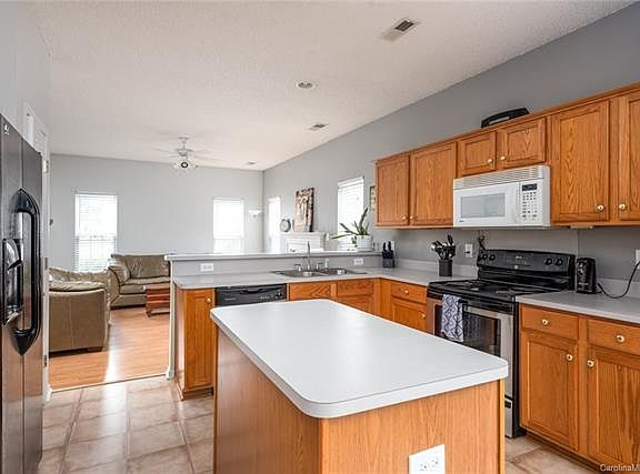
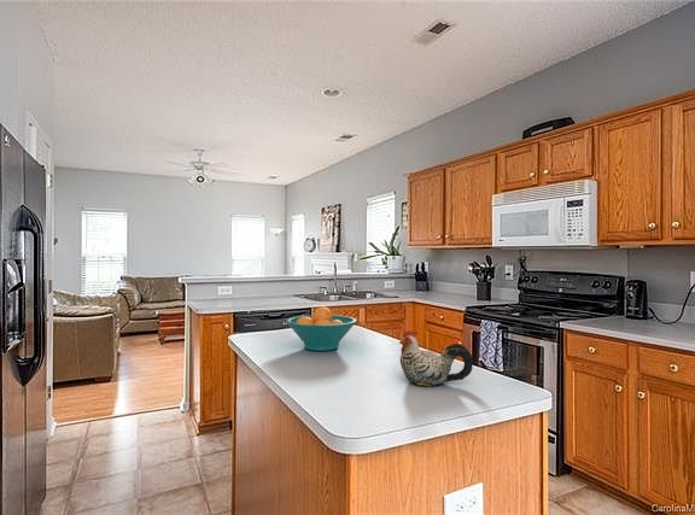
+ fruit bowl (321, 327)
+ chicken figurine (434, 356)
